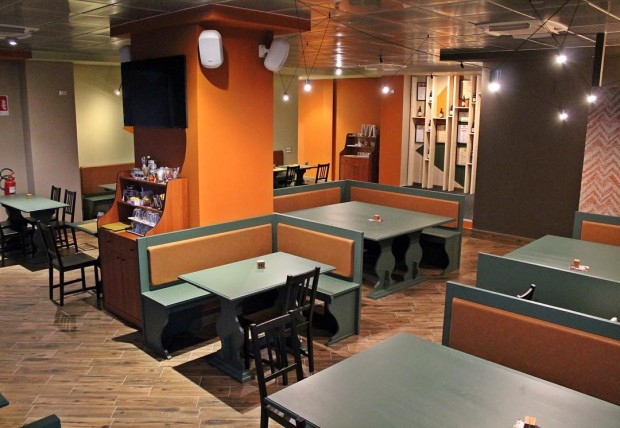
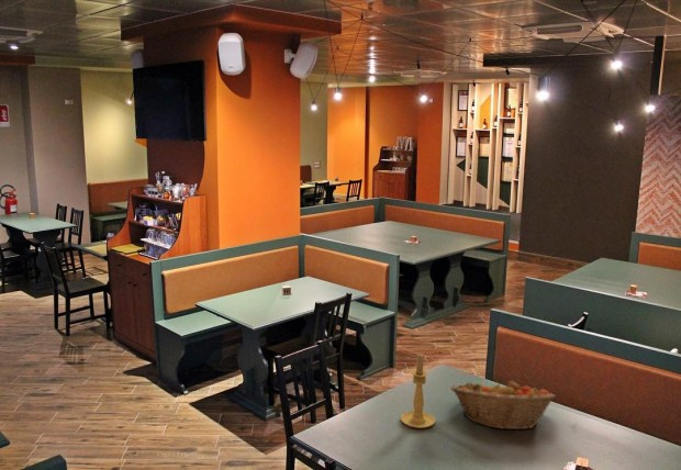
+ fruit basket (501, 399)
+ candle holder (418, 387)
